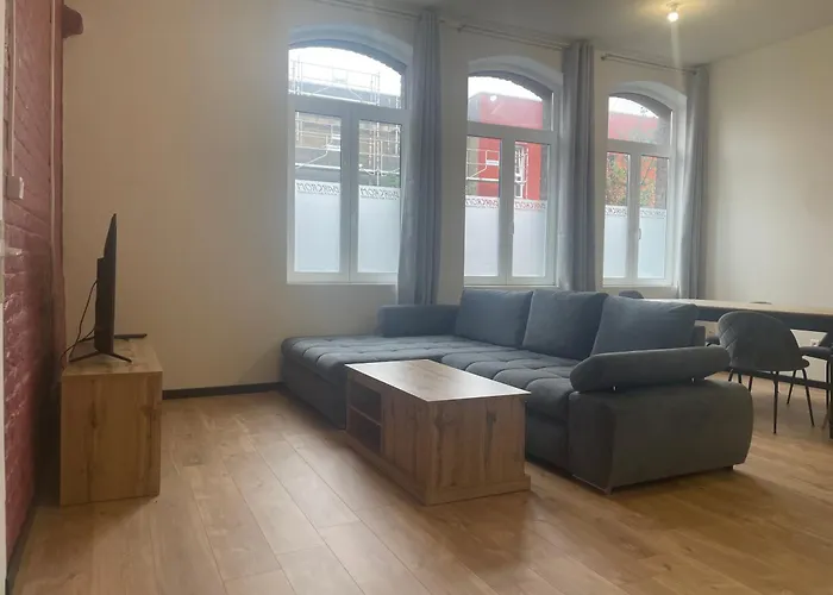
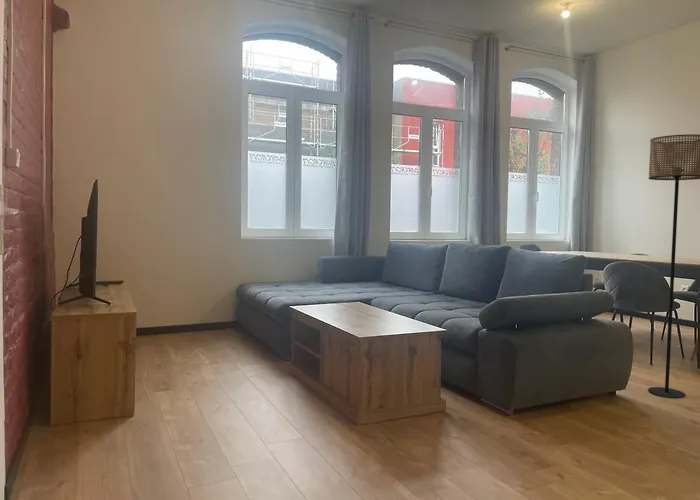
+ floor lamp (672, 267)
